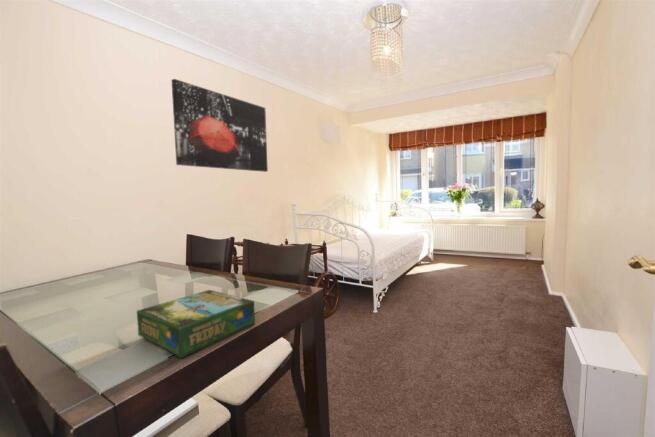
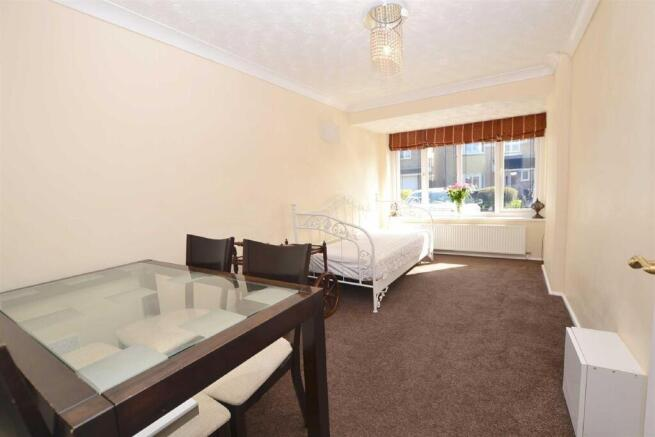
- wall art (226, 132)
- board game (197, 317)
